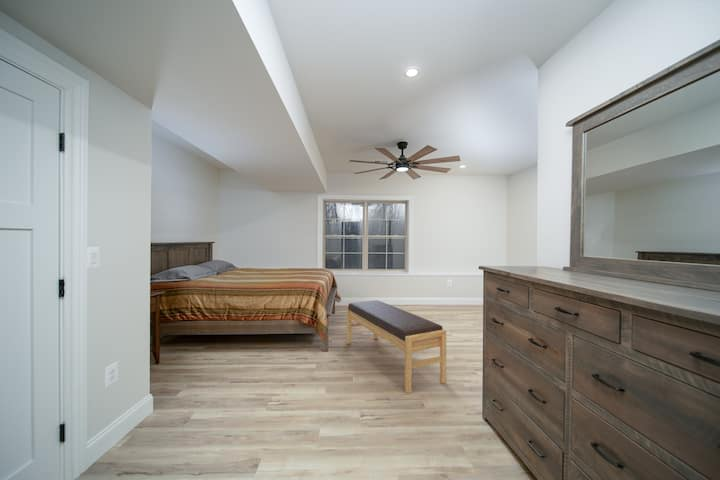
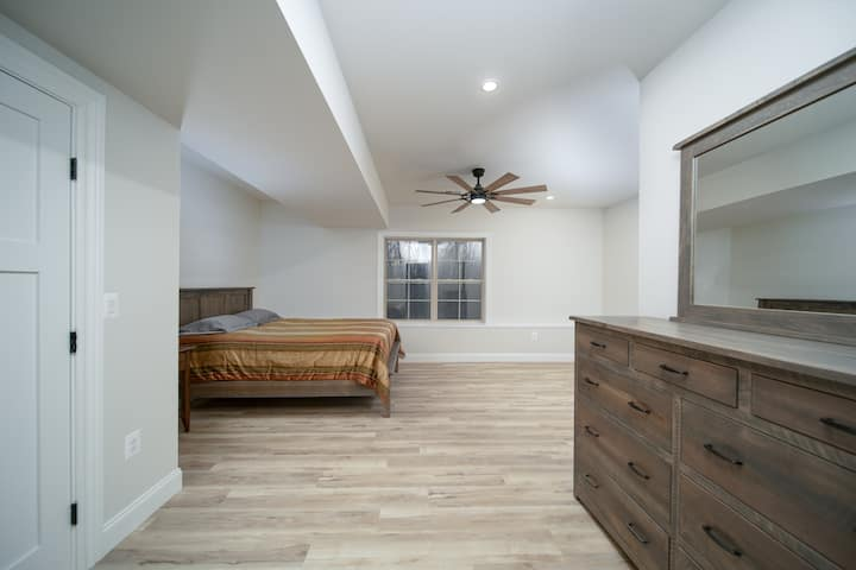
- bench (388, 335)
